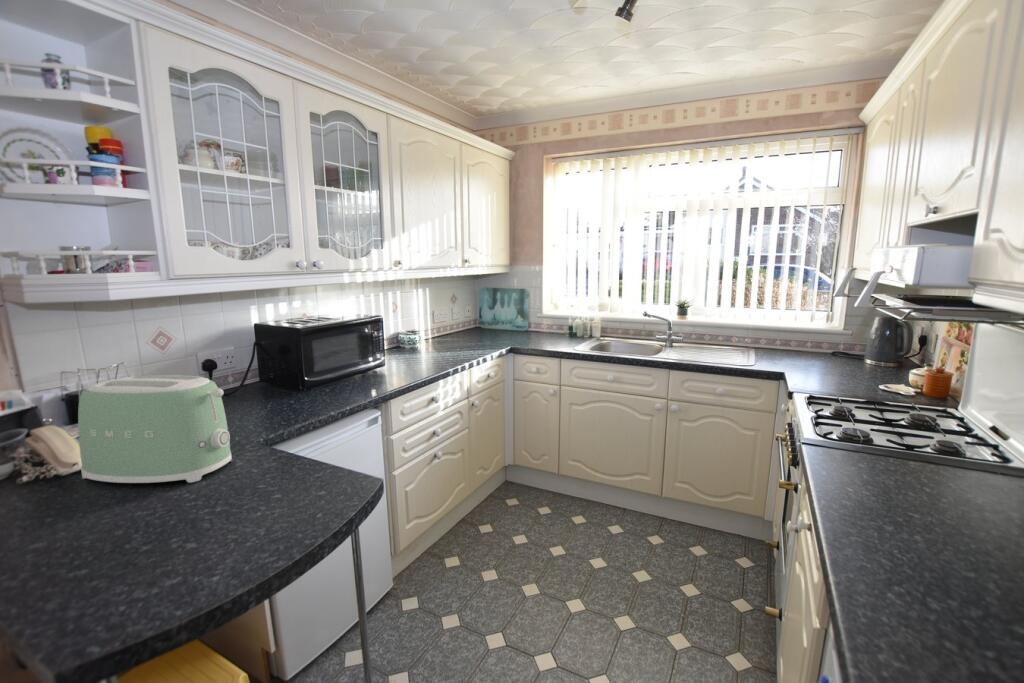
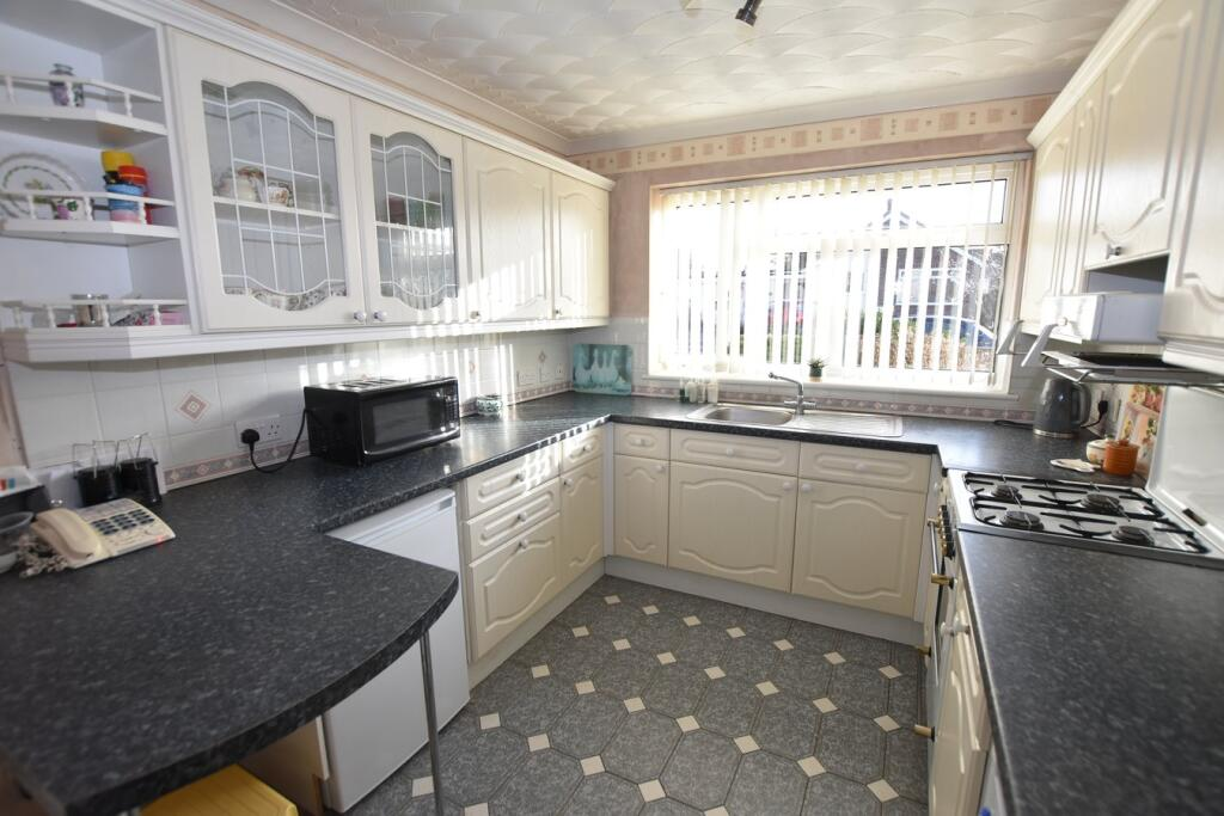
- toaster (155, 424)
